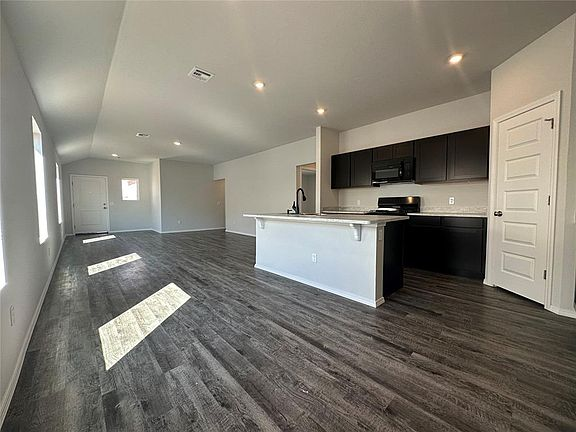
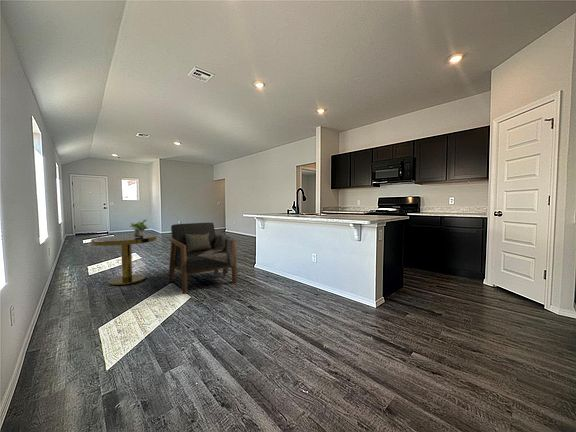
+ potted plant (139, 228)
+ side table (126, 259)
+ armchair (205, 252)
